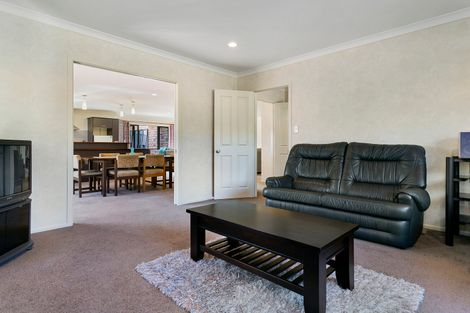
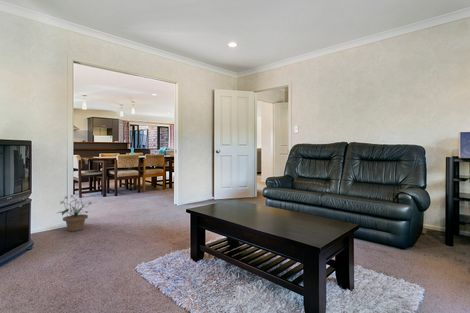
+ potted plant (74, 212)
